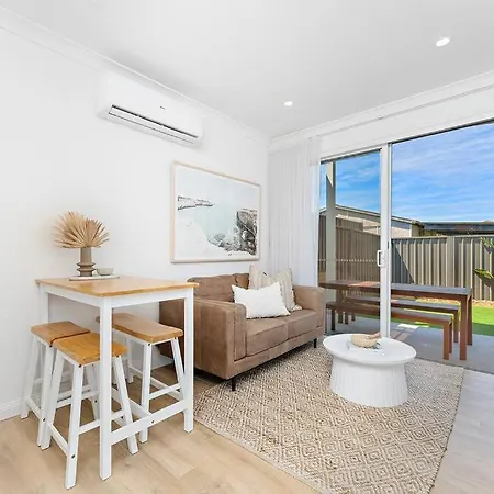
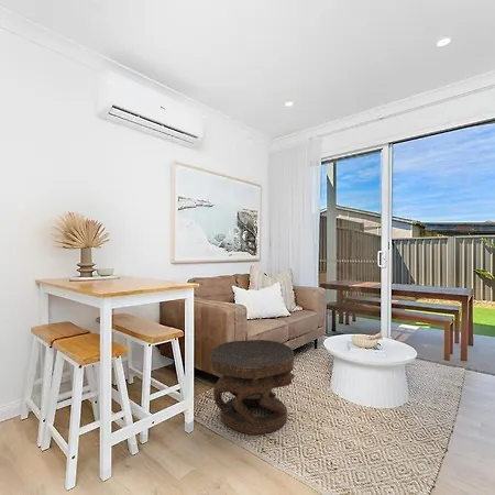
+ side table (253, 383)
